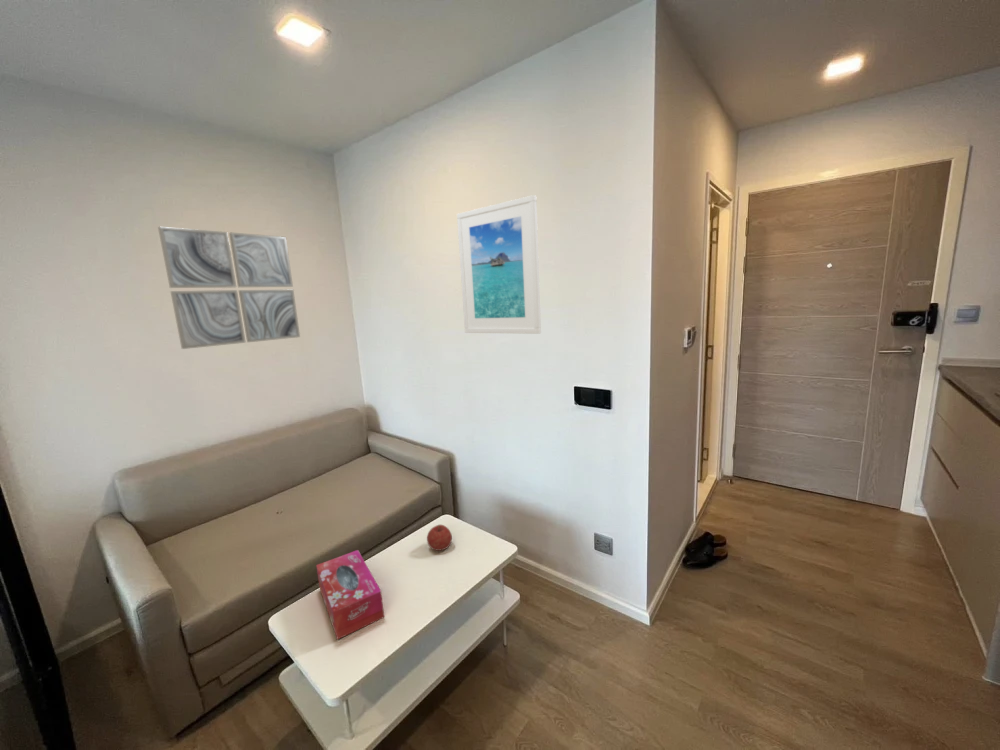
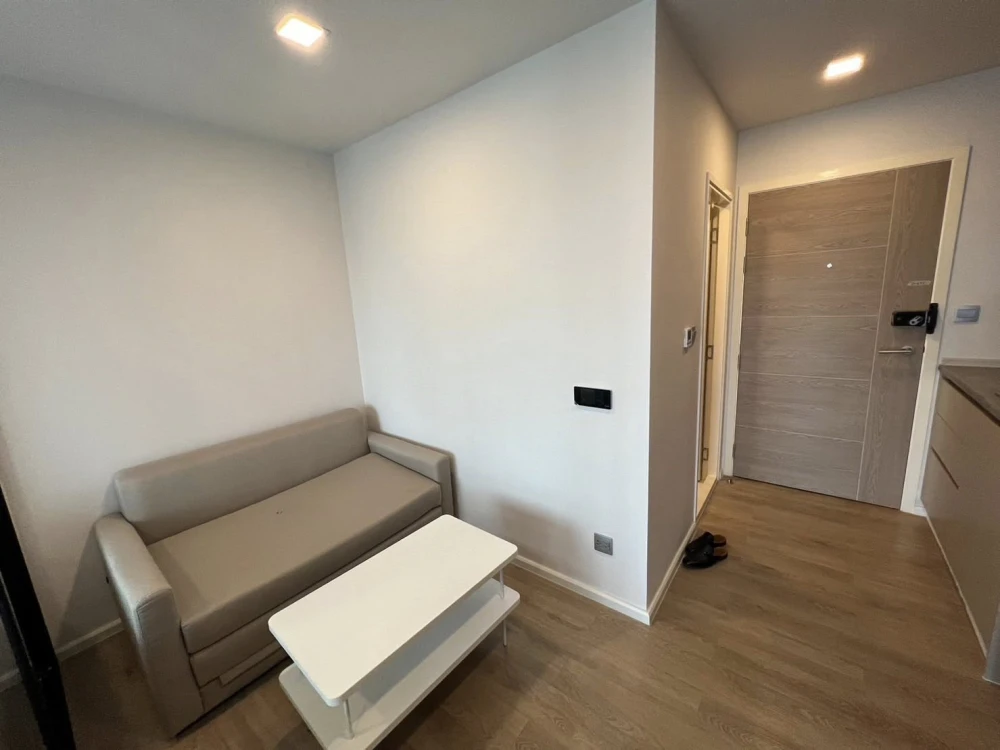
- tissue box (348, 590)
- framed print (497, 270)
- wall art (236, 290)
- fruit (439, 535)
